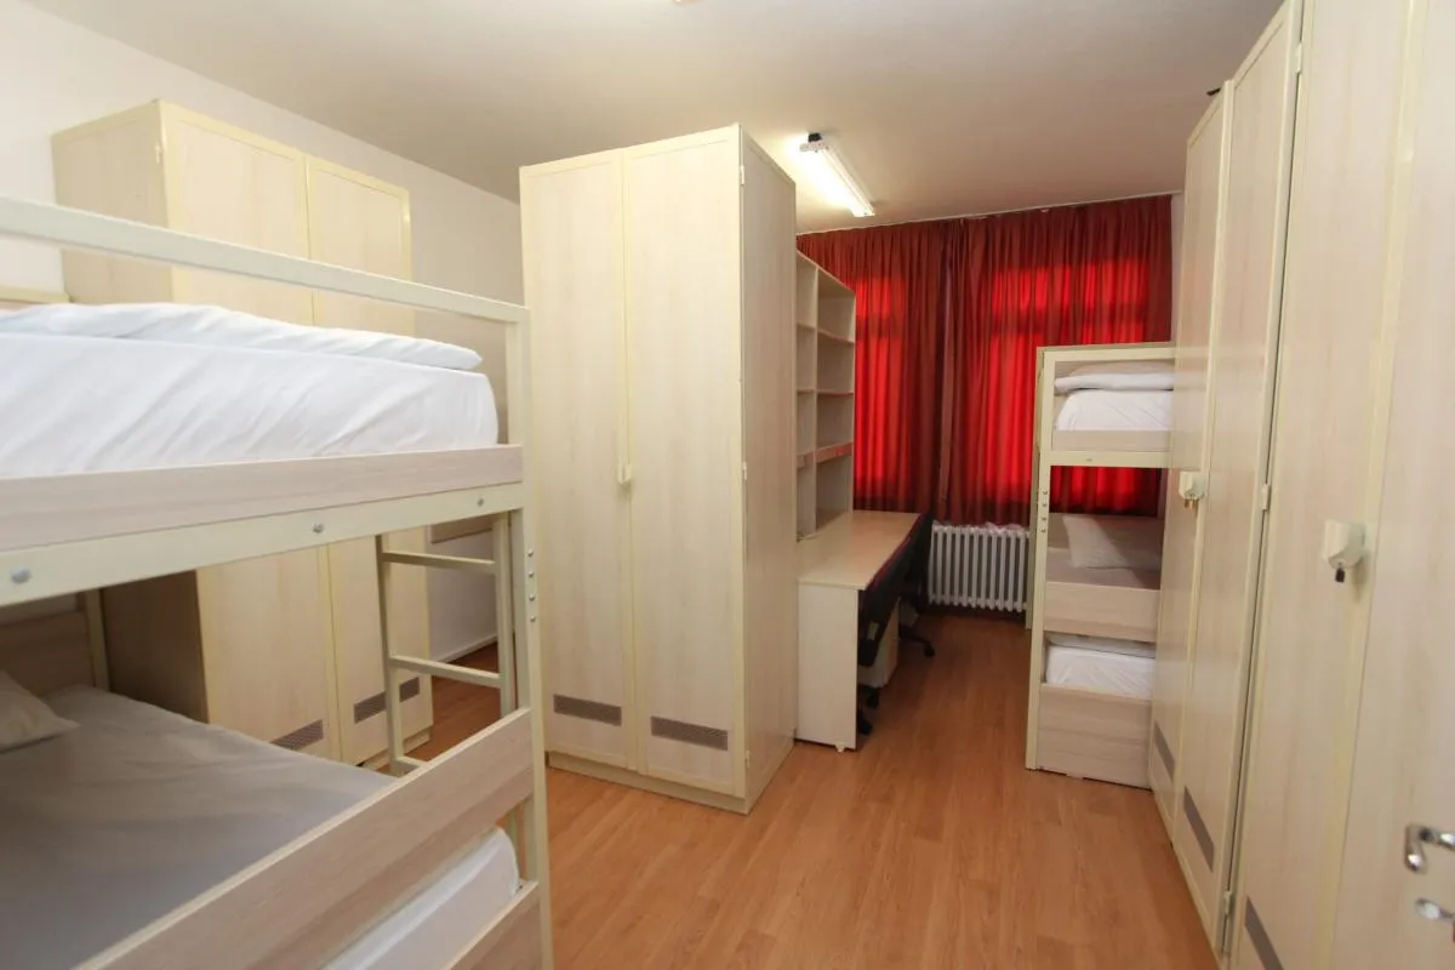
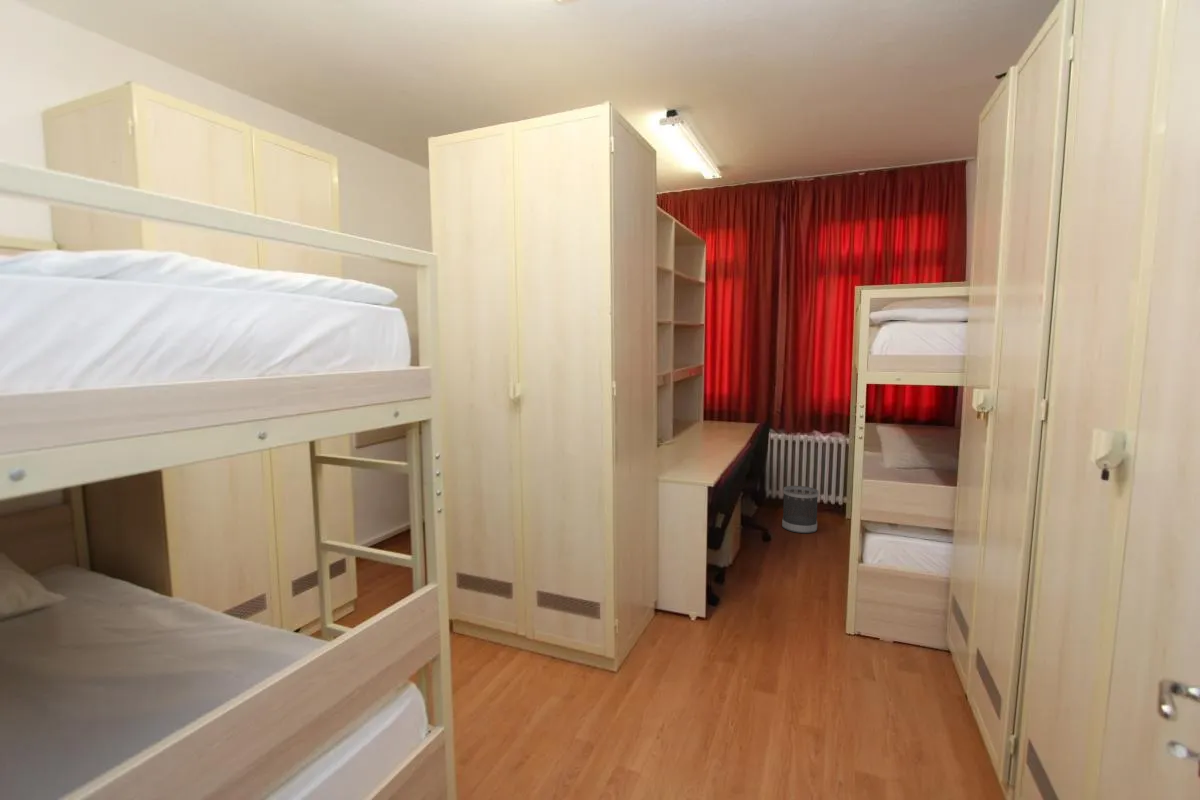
+ wastebasket (800, 508)
